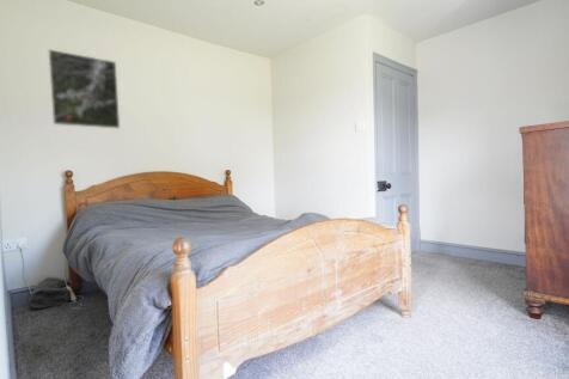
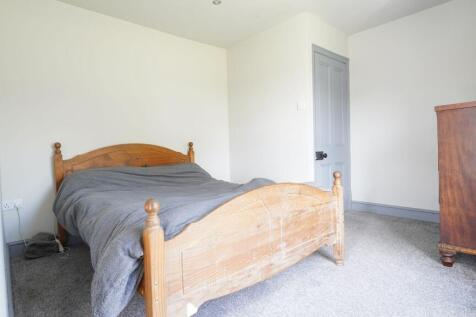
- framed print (86, 91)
